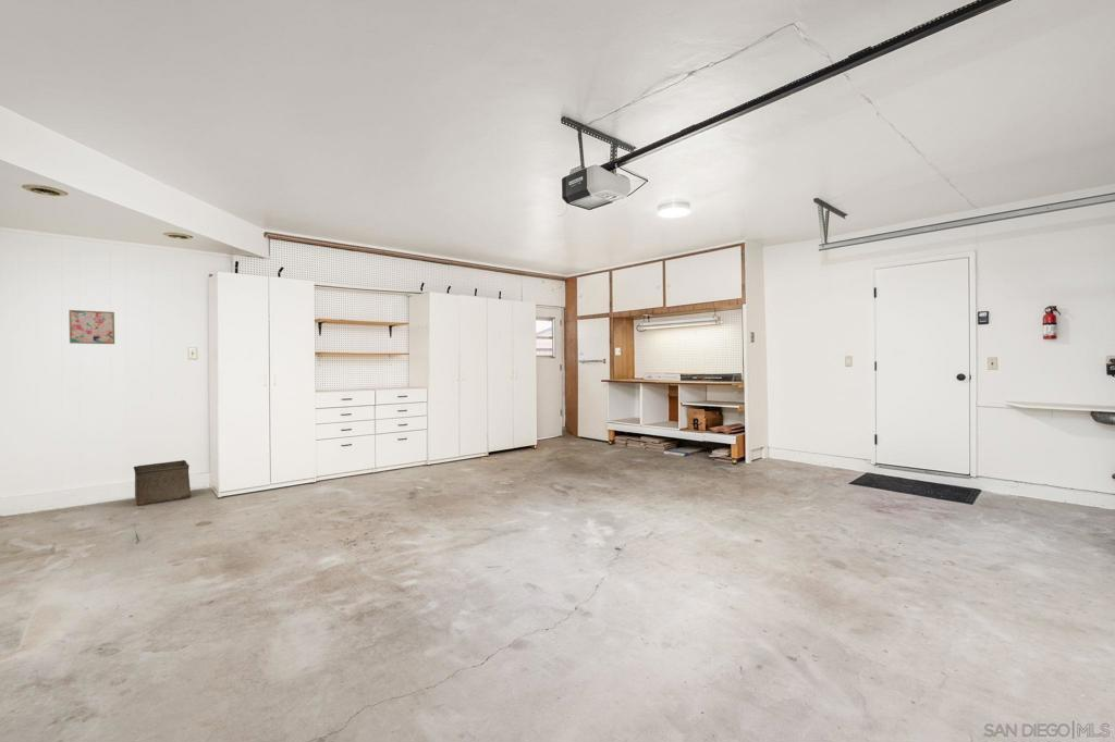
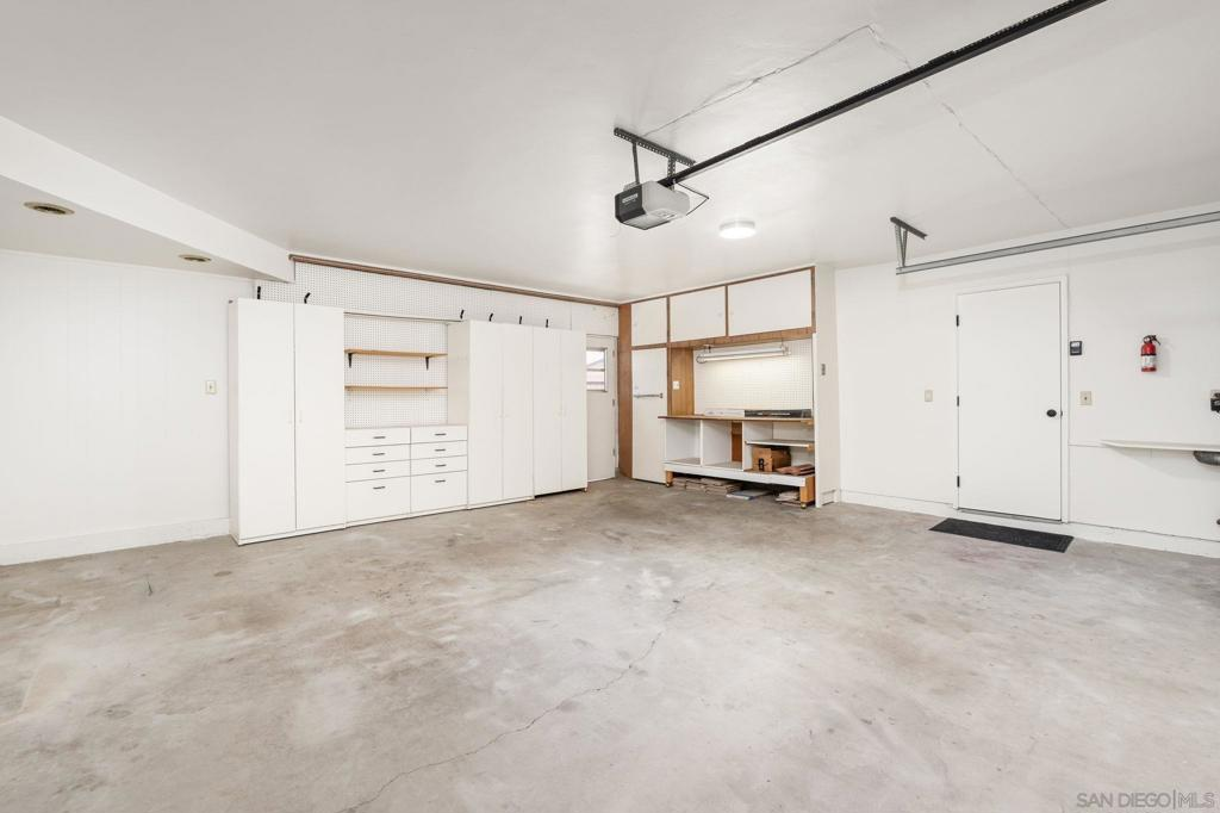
- wall art (91, 326)
- storage bin (162, 481)
